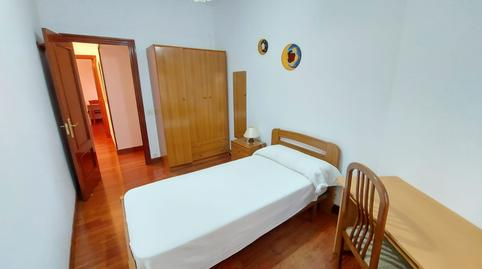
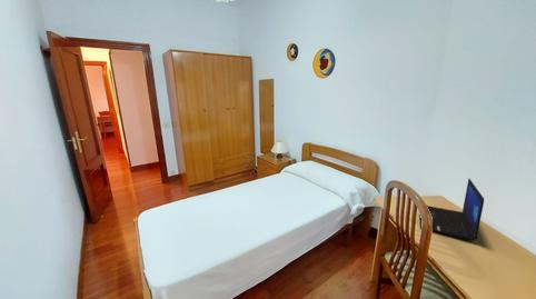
+ laptop (446, 209)
